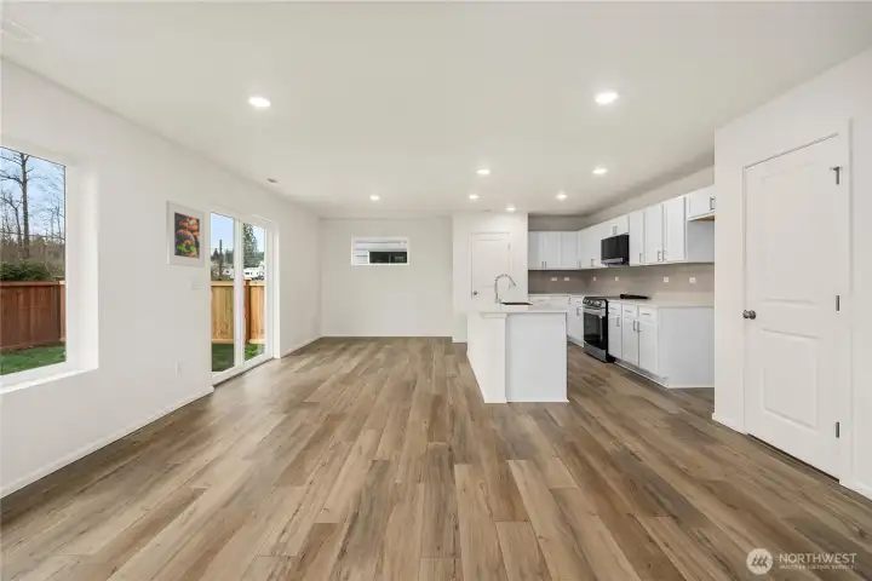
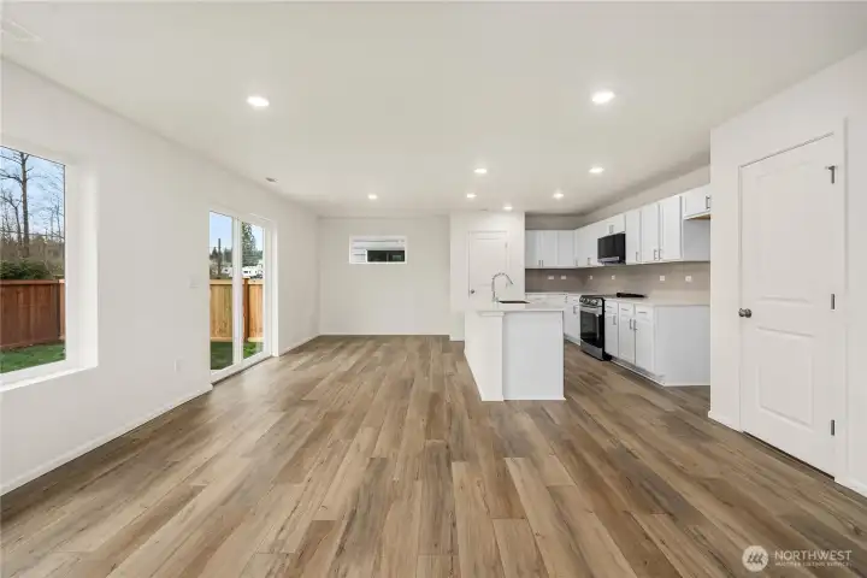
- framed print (187, 236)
